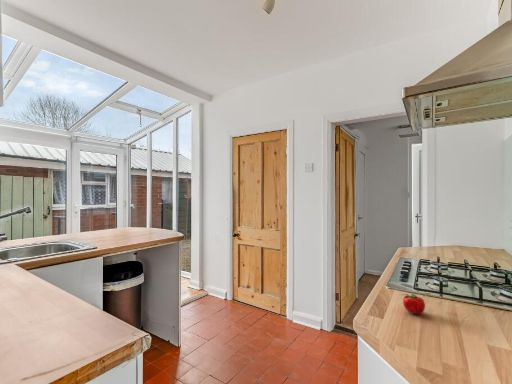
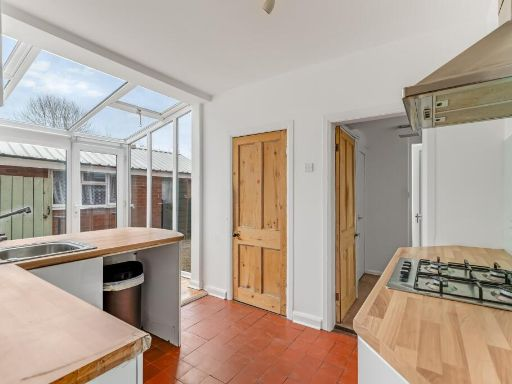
- apple (411, 302)
